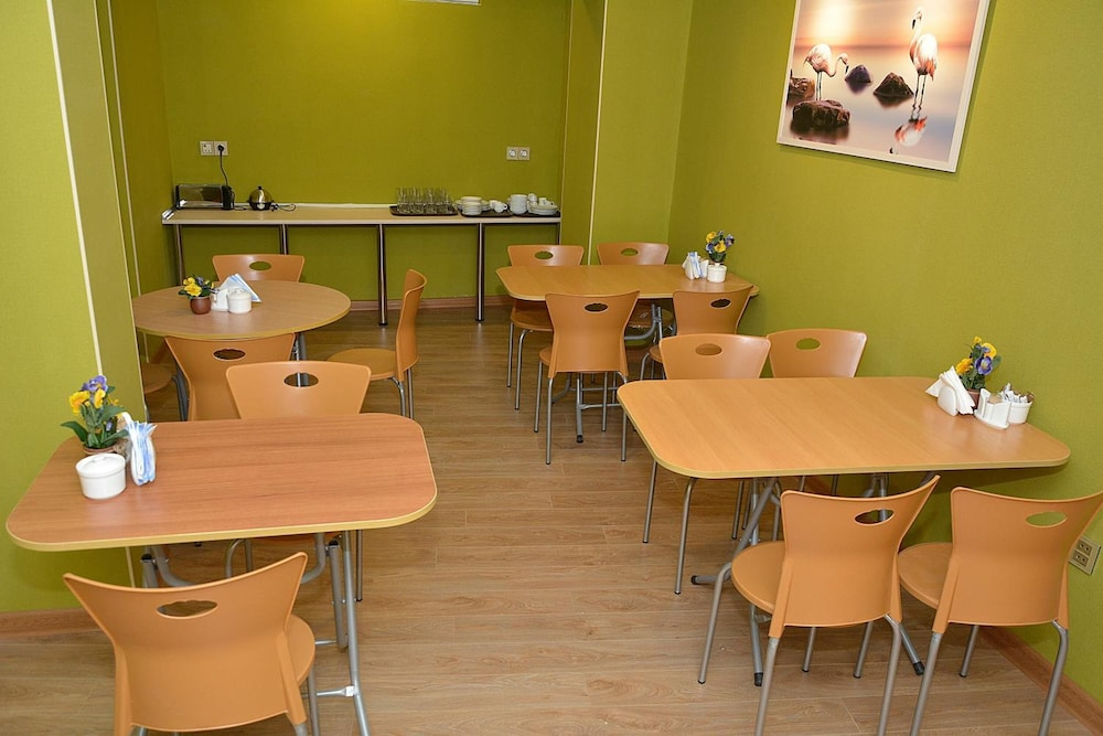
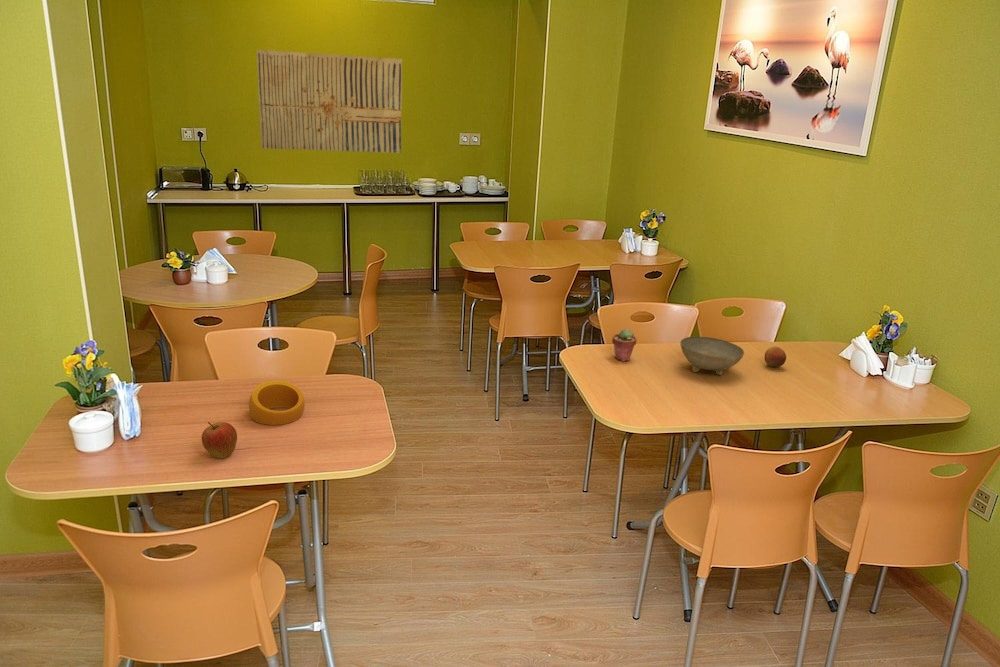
+ bowl (710, 358)
+ apple (775, 357)
+ potted succulent (624, 343)
+ ring (276, 401)
+ apple (219, 437)
+ wall art (331, 103)
